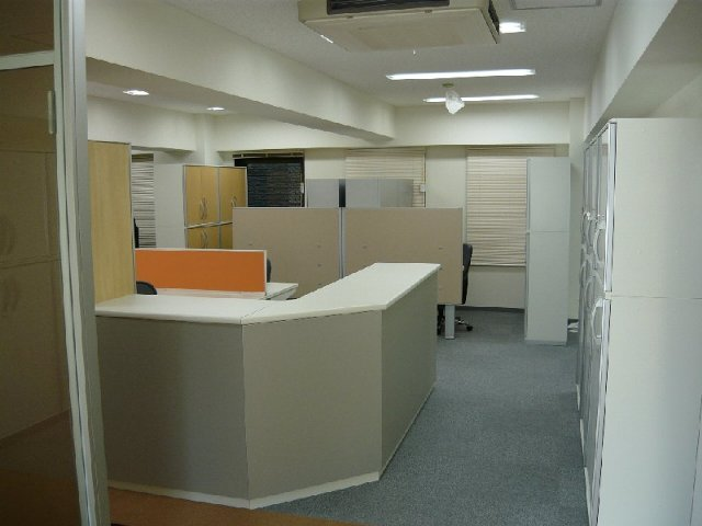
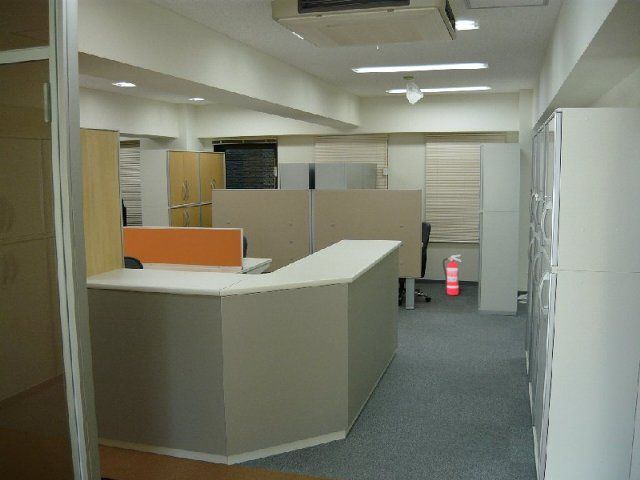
+ fire extinguisher (451, 274)
